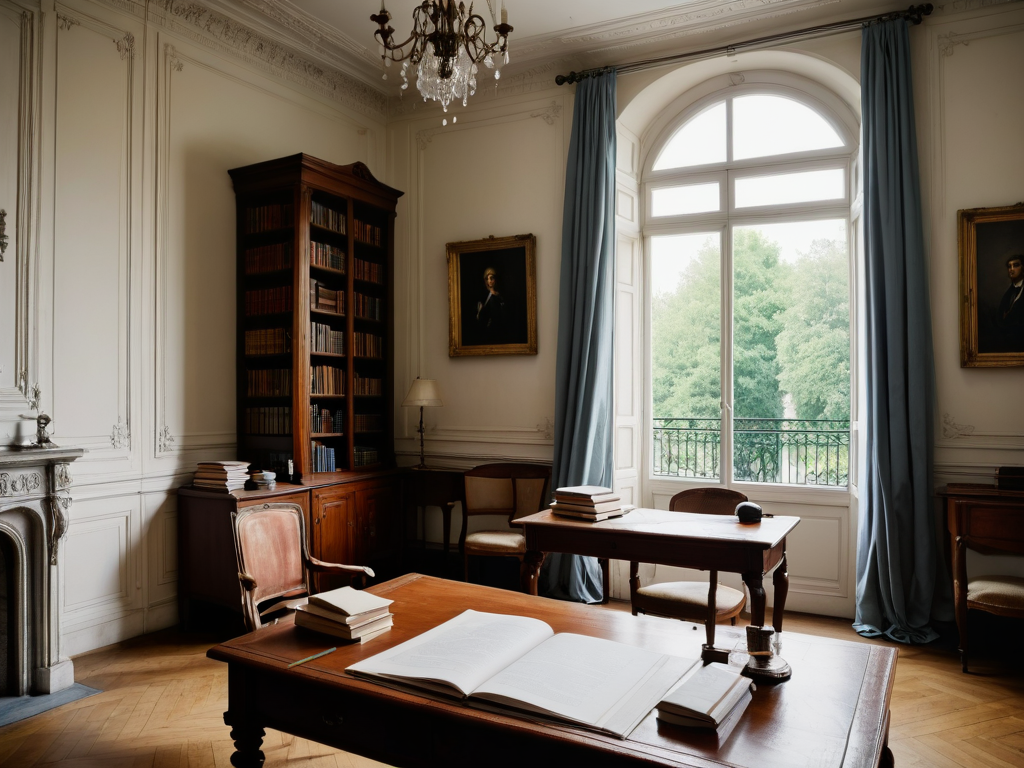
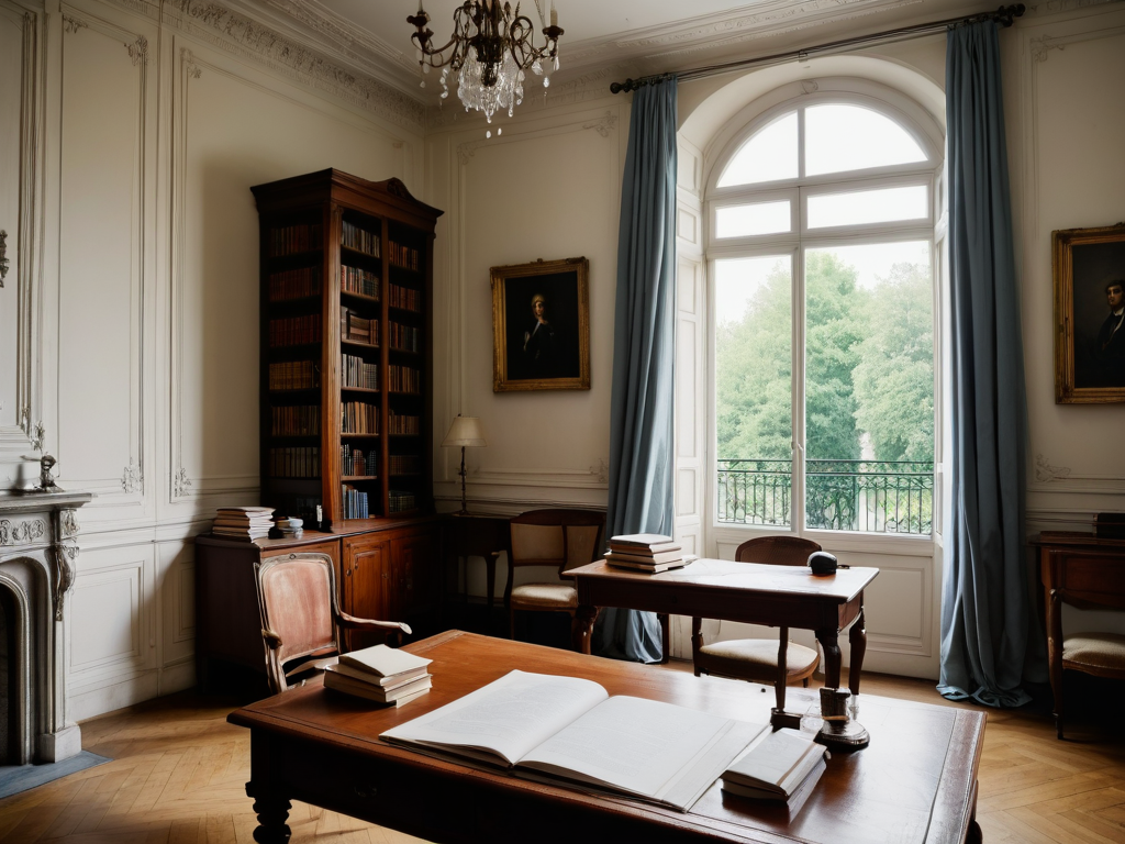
- pen (312, 657)
